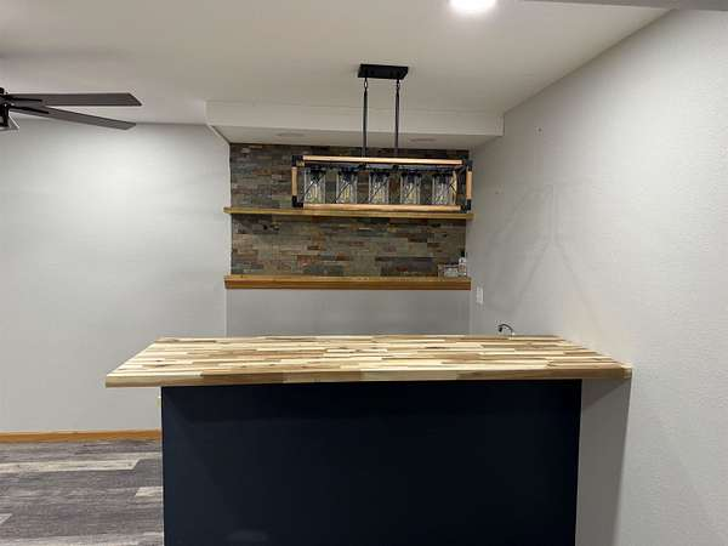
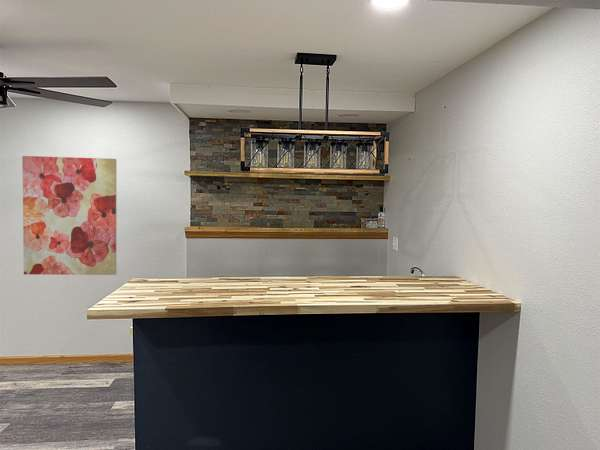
+ wall art (70, 216)
